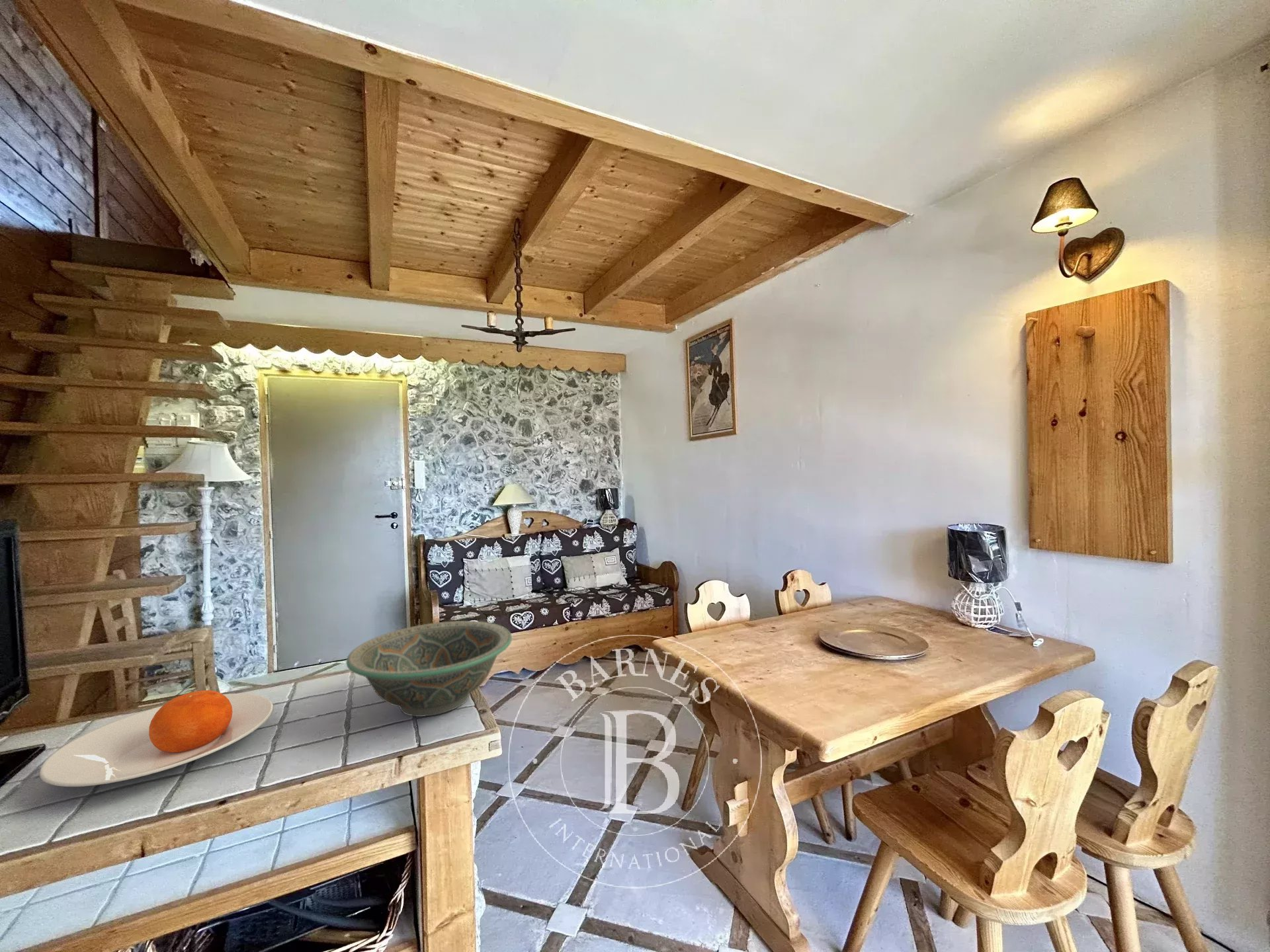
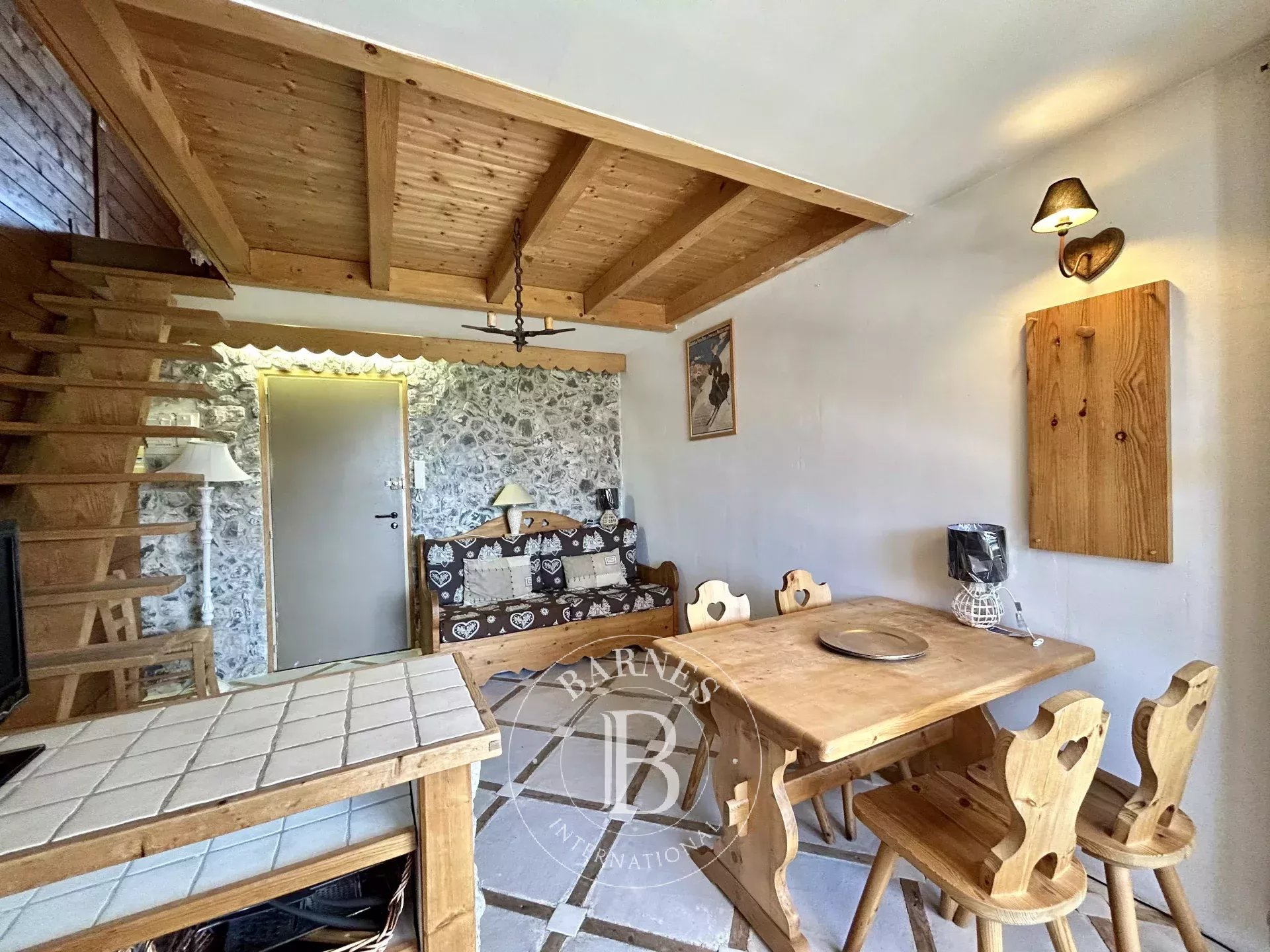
- decorative bowl (435, 672)
- plate (170, 725)
